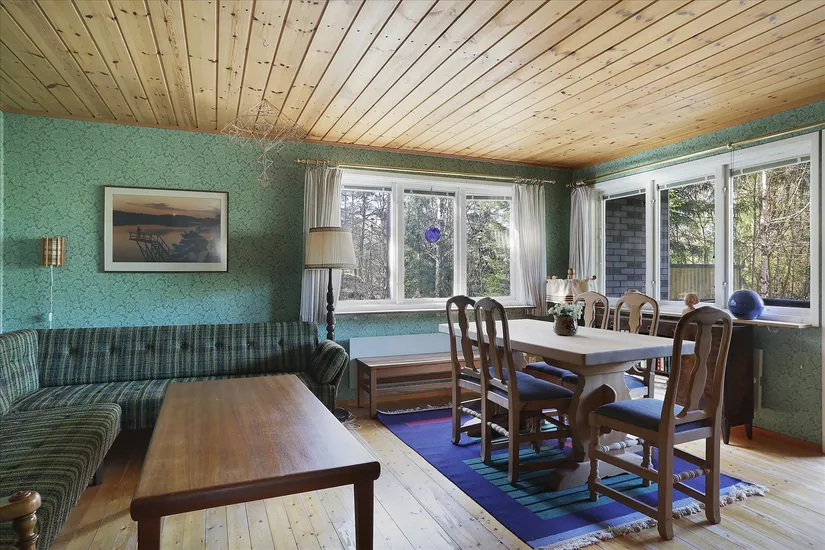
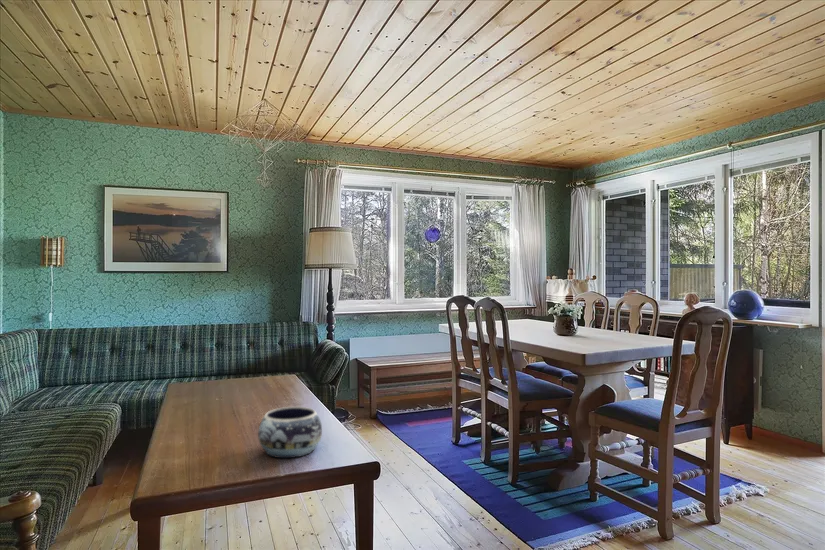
+ decorative bowl (290, 431)
